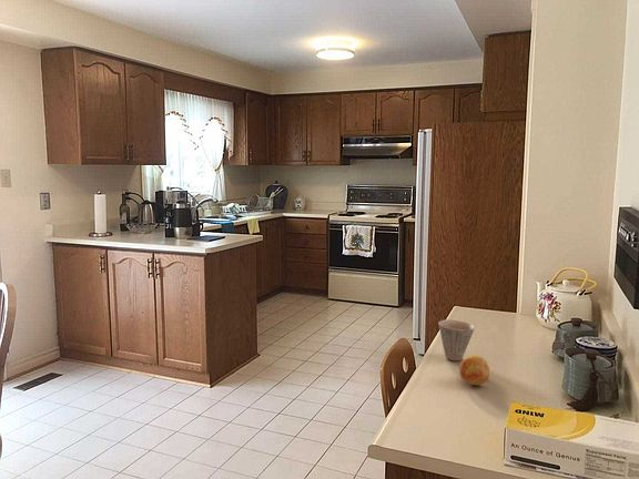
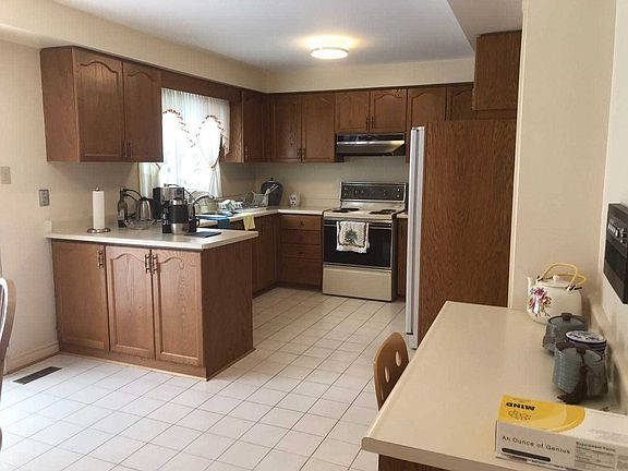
- fruit (475, 369)
- cup (456, 340)
